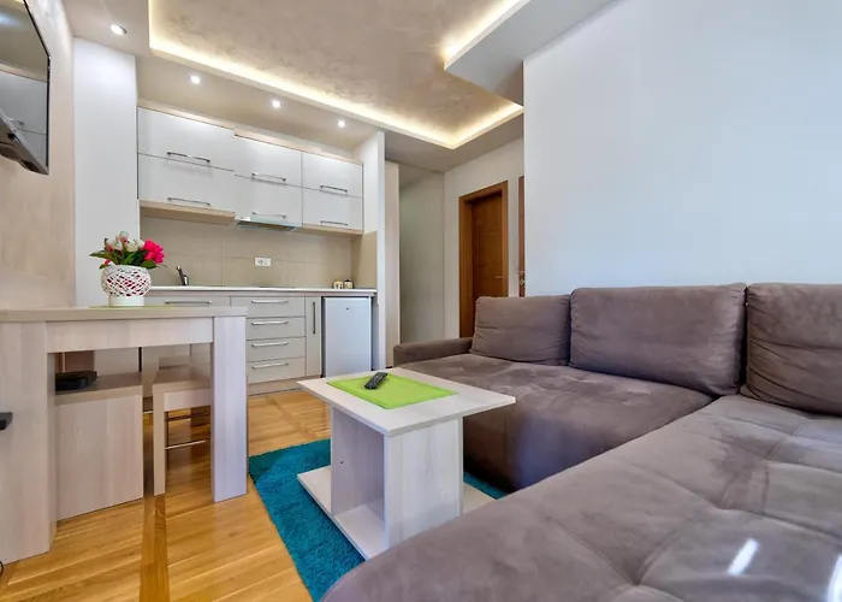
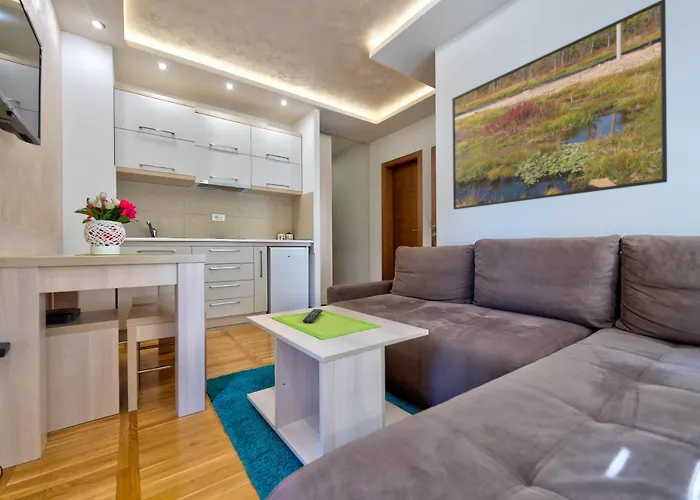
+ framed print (533, 130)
